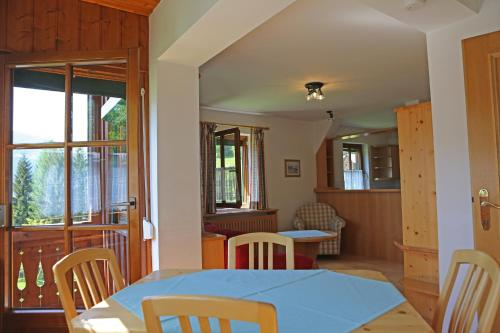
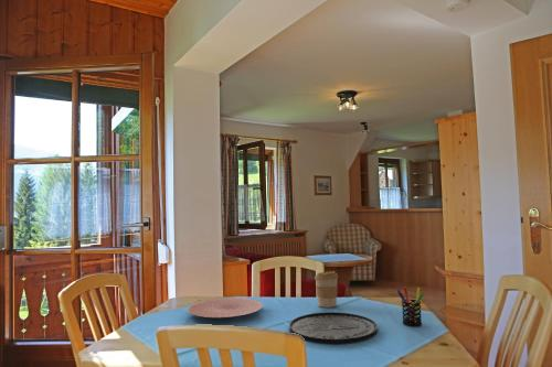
+ pen holder (412, 304)
+ plate (225, 310)
+ coffee cup (326, 288)
+ plate (332, 326)
